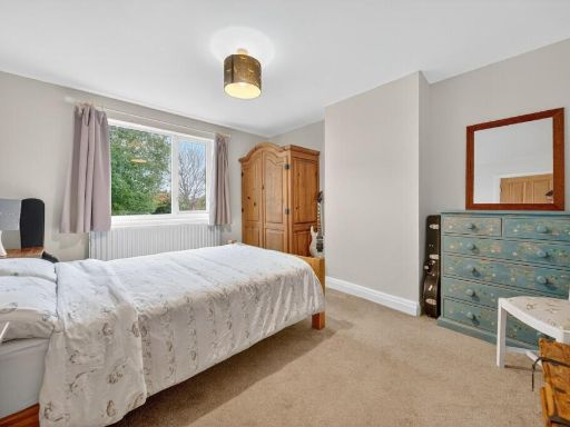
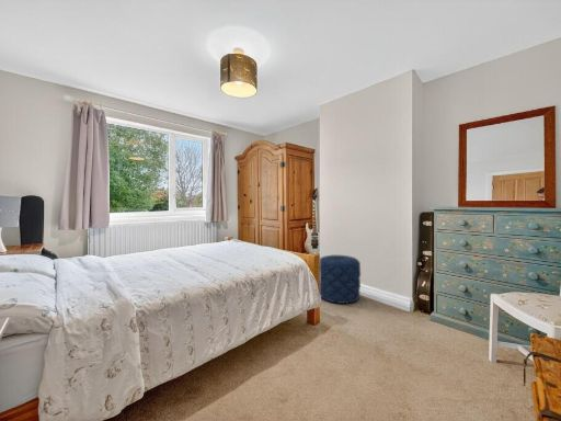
+ pouf (337, 276)
